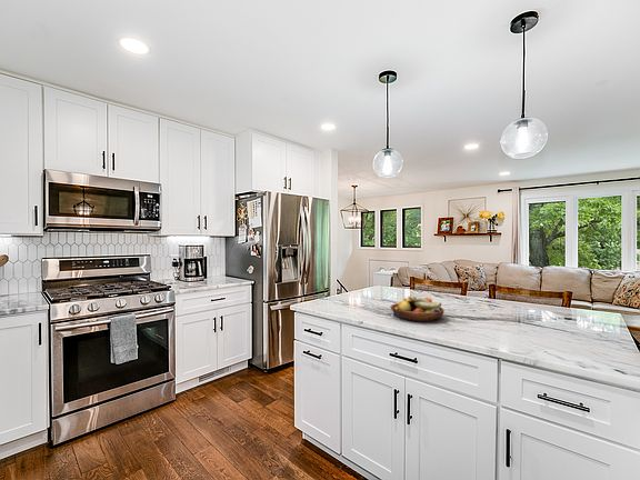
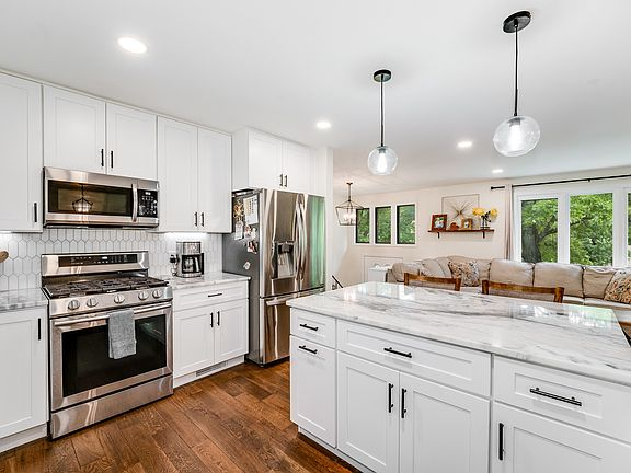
- fruit bowl (417, 306)
